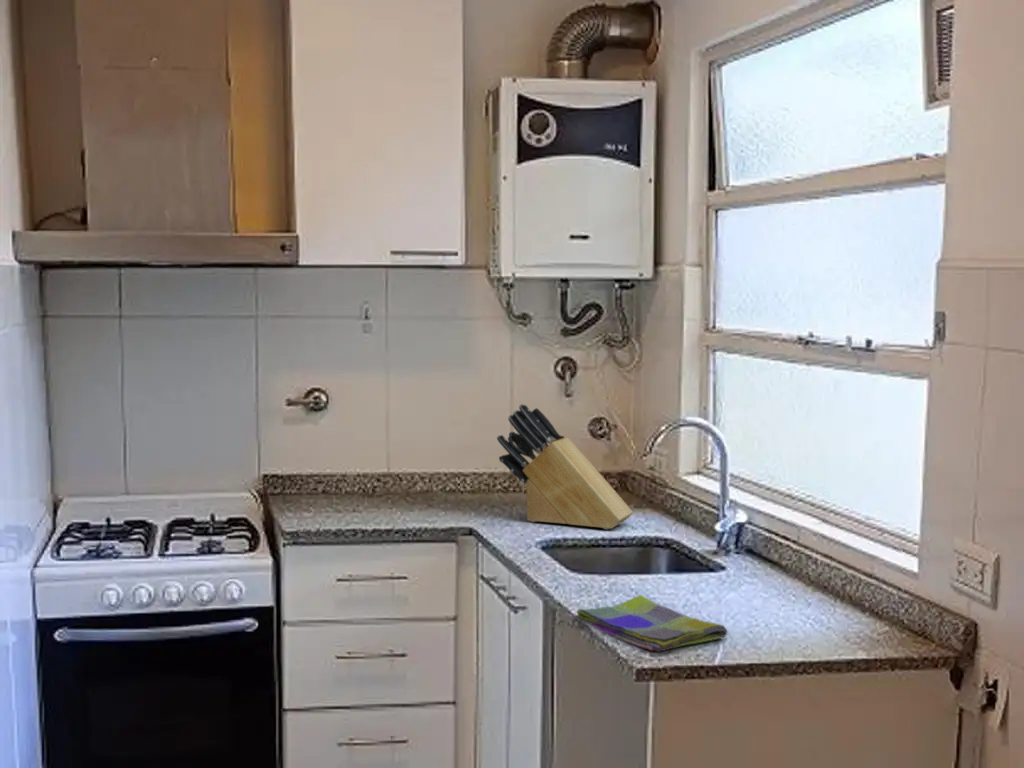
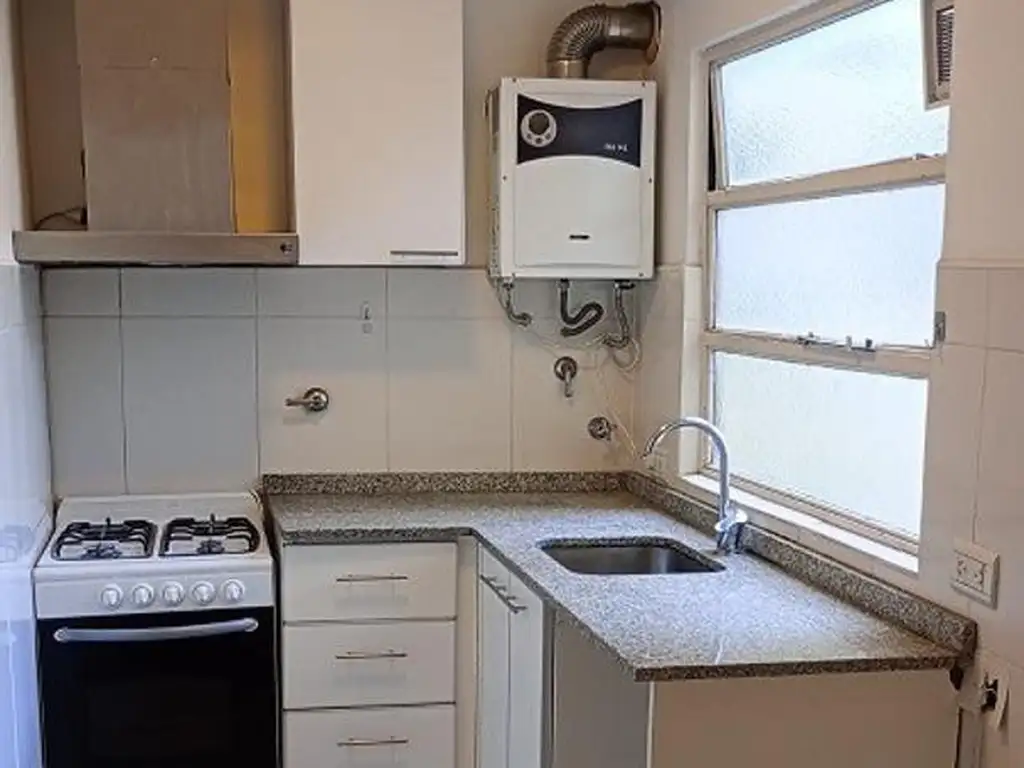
- dish towel (650, 622)
- knife block (563, 463)
